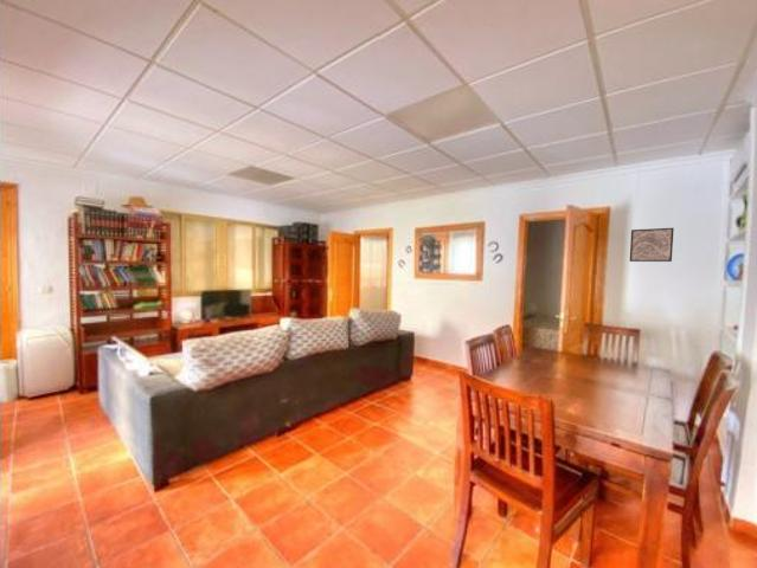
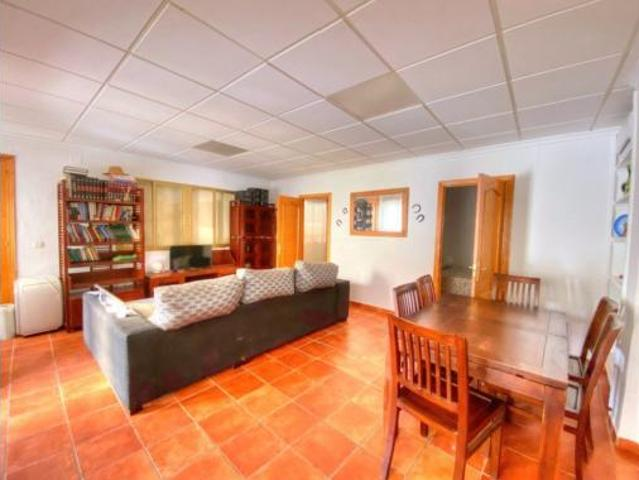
- wall art (650, 245)
